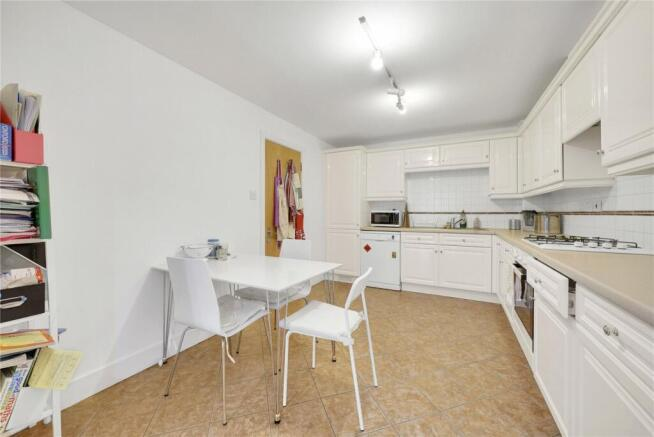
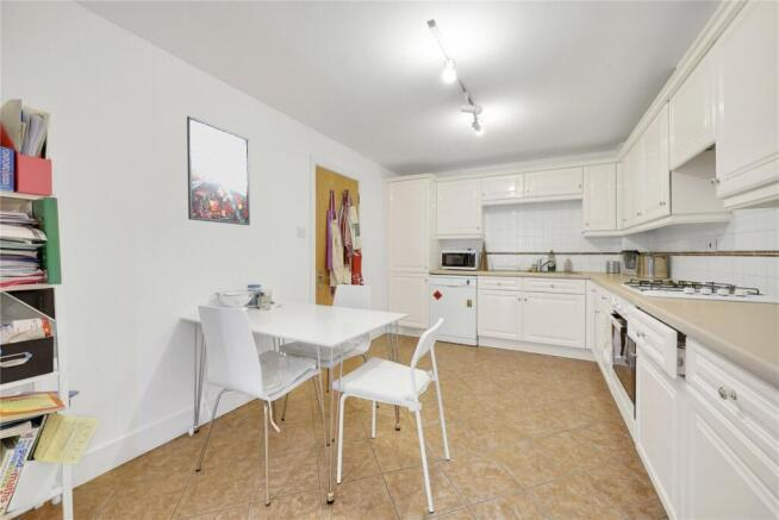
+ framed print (220, 175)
